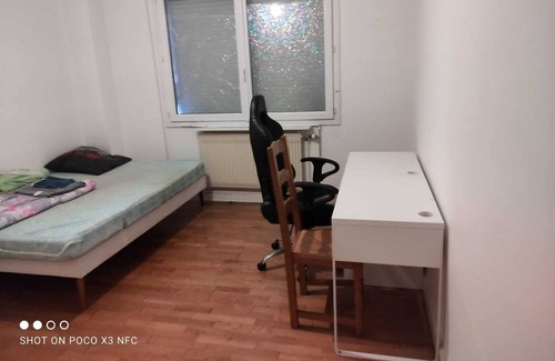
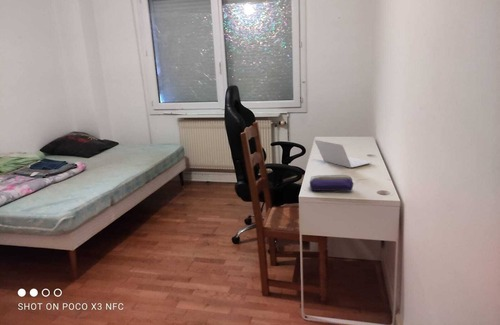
+ pencil case (331, 183)
+ laptop (342, 149)
